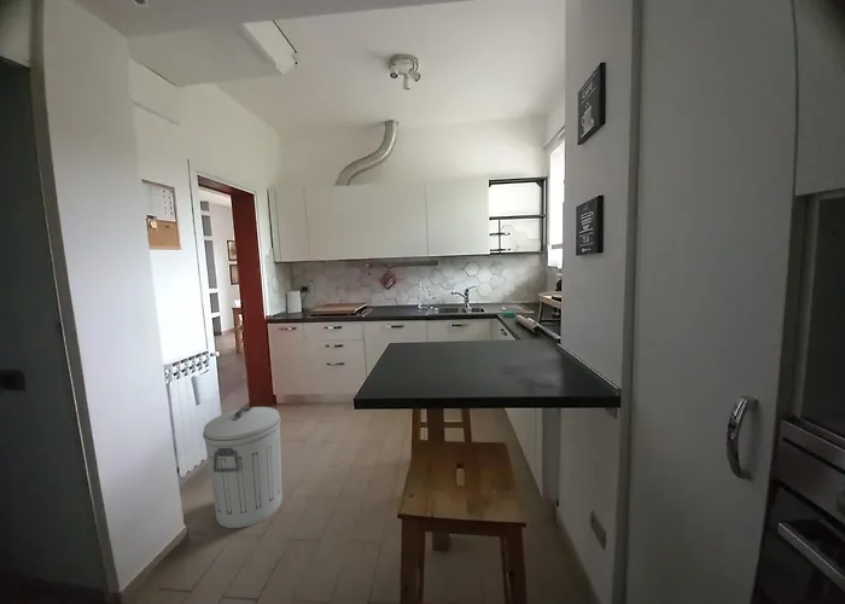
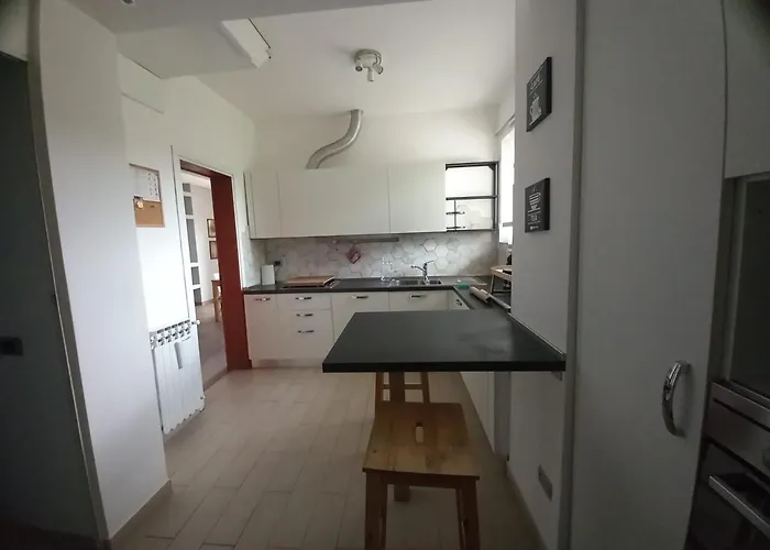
- trash can (246, 458)
